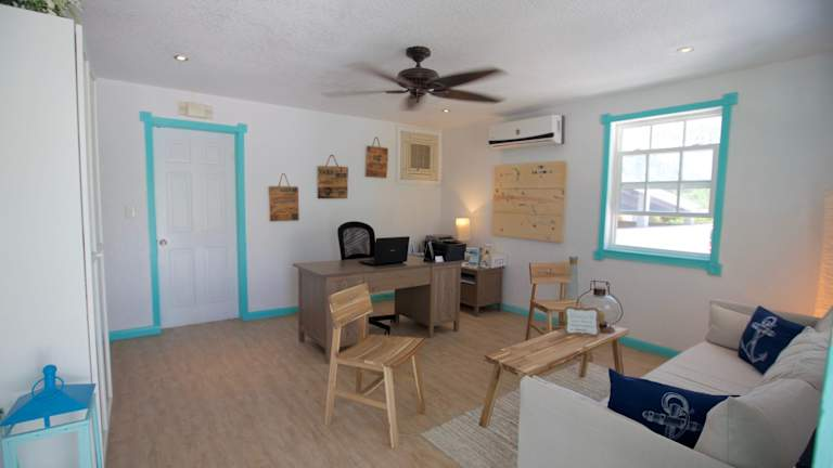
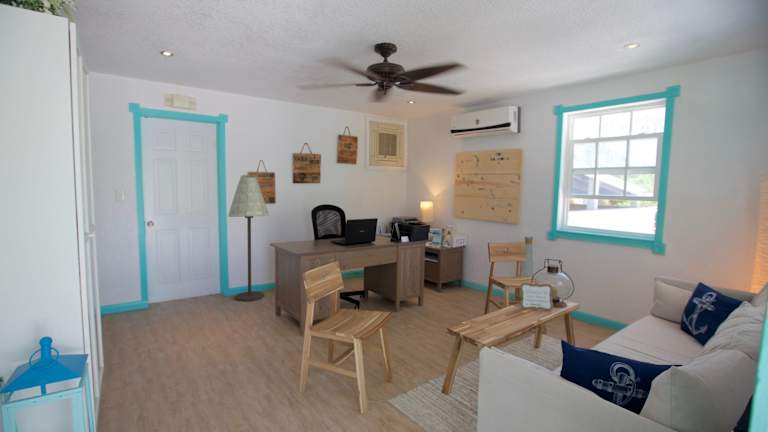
+ floor lamp (249, 236)
